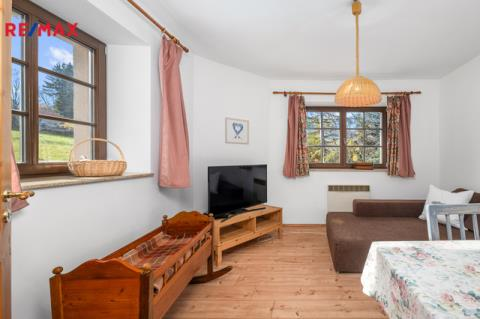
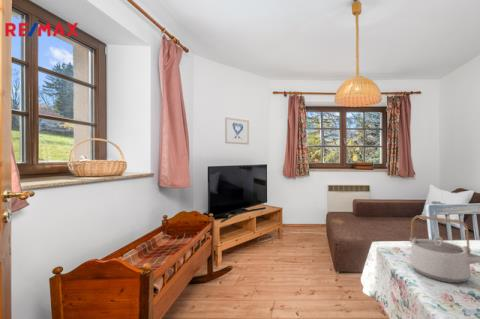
+ teapot (444, 246)
